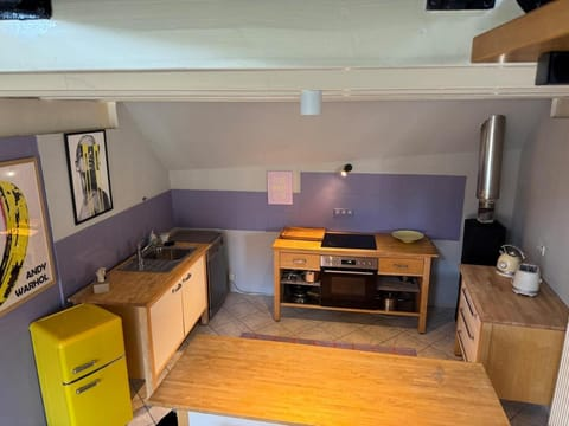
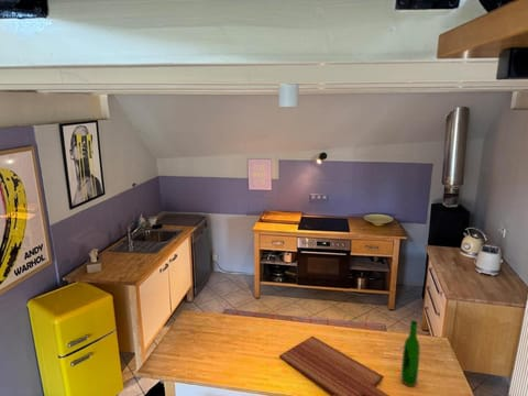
+ cutting board (331, 367)
+ wine bottle (411, 352)
